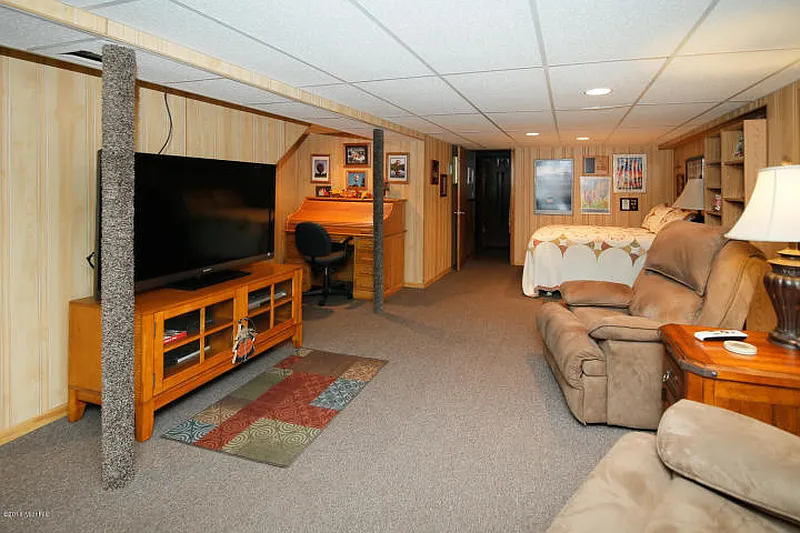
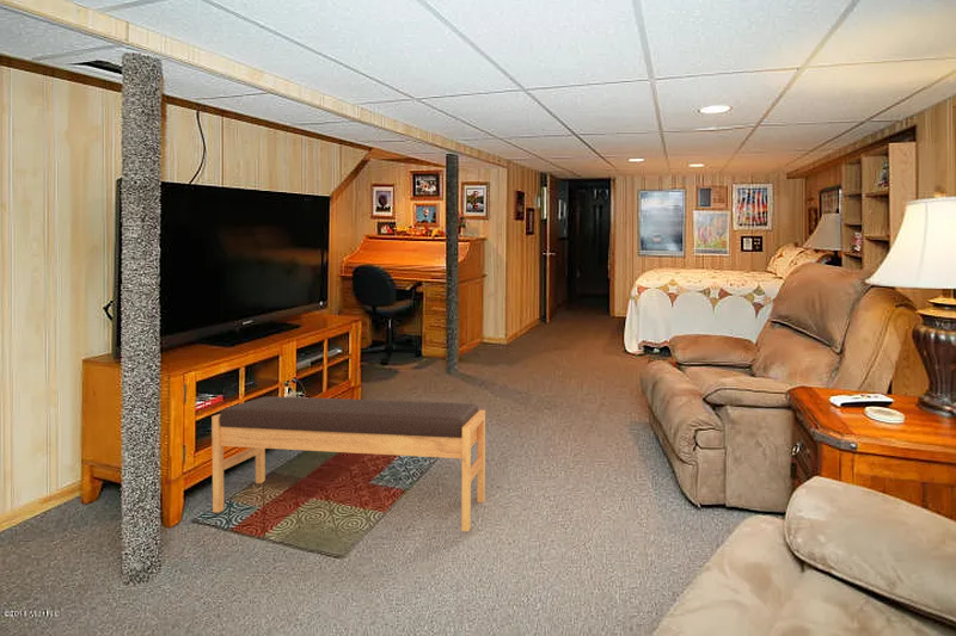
+ bench (353, 452)
